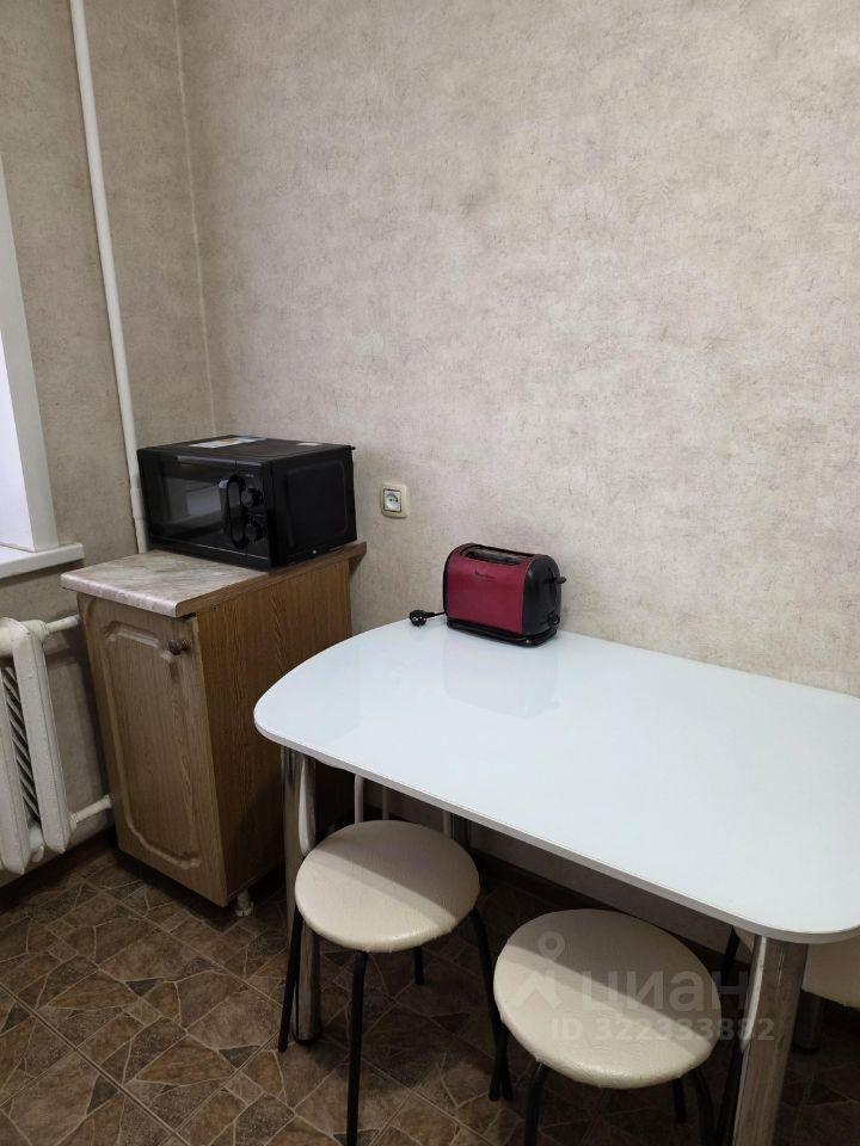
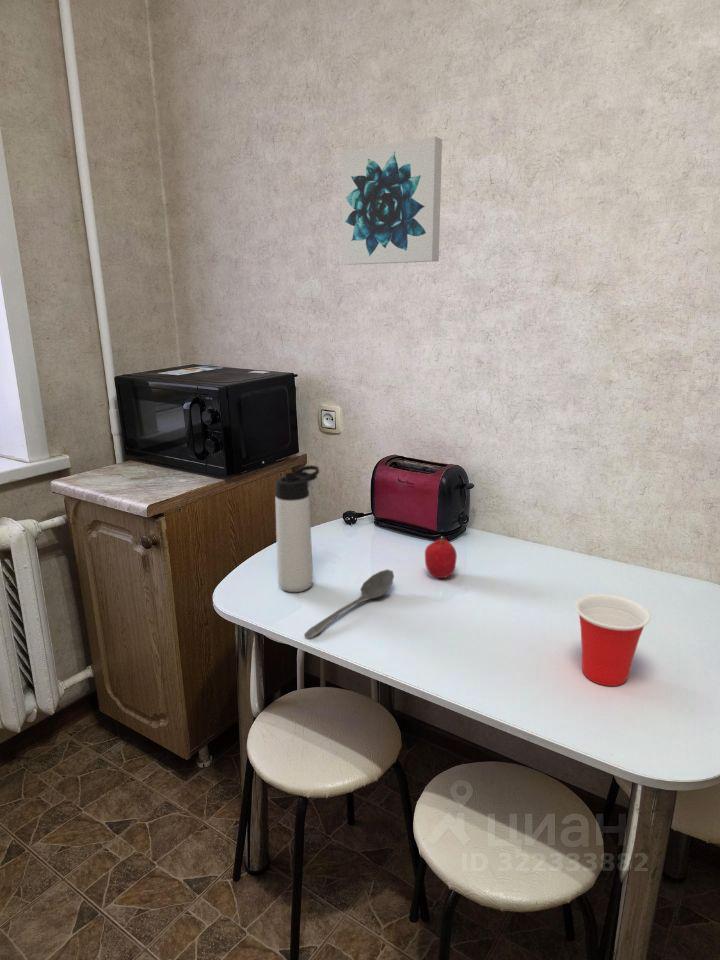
+ thermos bottle (299, 528)
+ cup (608, 642)
+ stirrer (352, 602)
+ fruit (441, 556)
+ wall art (389, 205)
